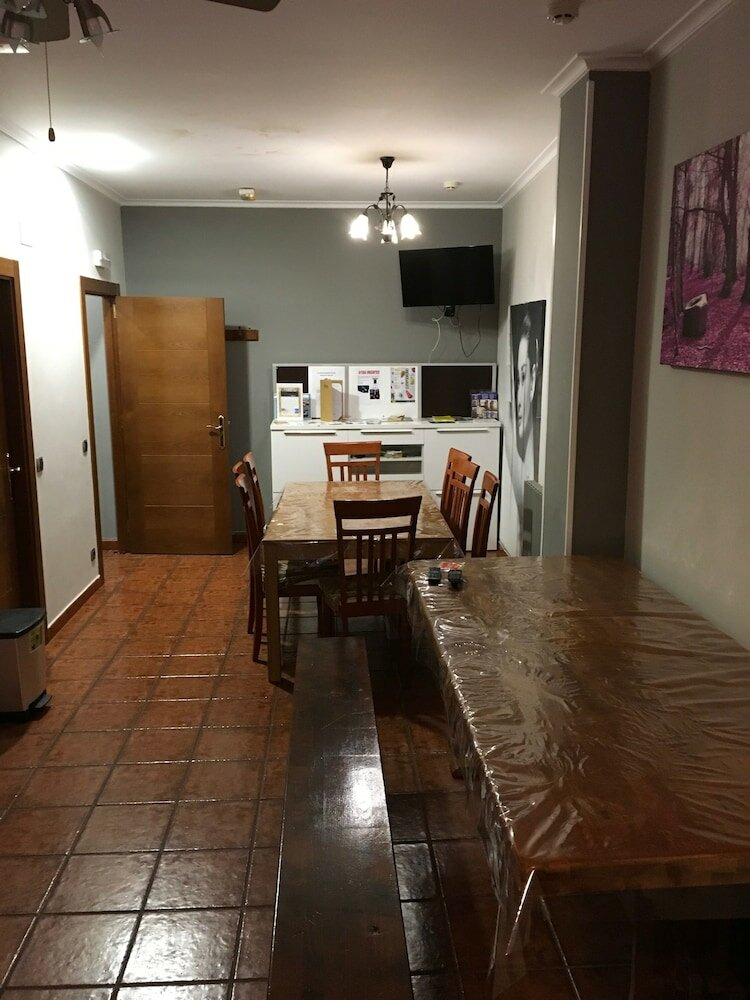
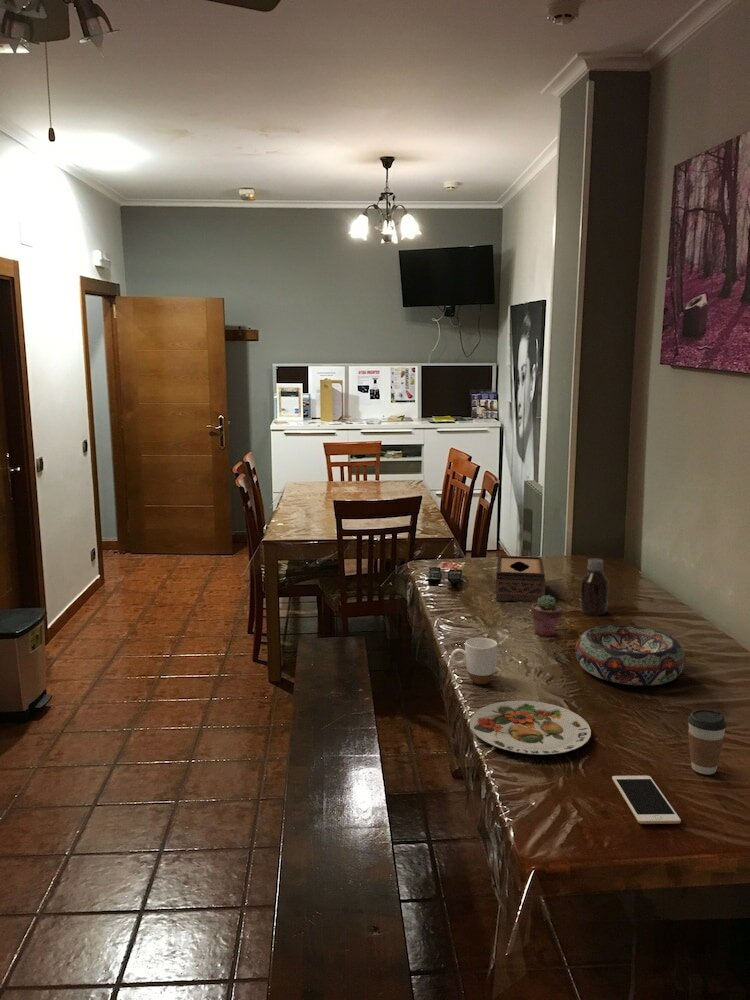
+ cell phone (644, 798)
+ plate (529, 727)
+ mug (473, 662)
+ tissue box (519, 578)
+ potted succulent (546, 614)
+ bottle (594, 586)
+ coffee cup (705, 742)
+ decorative bowl (629, 654)
